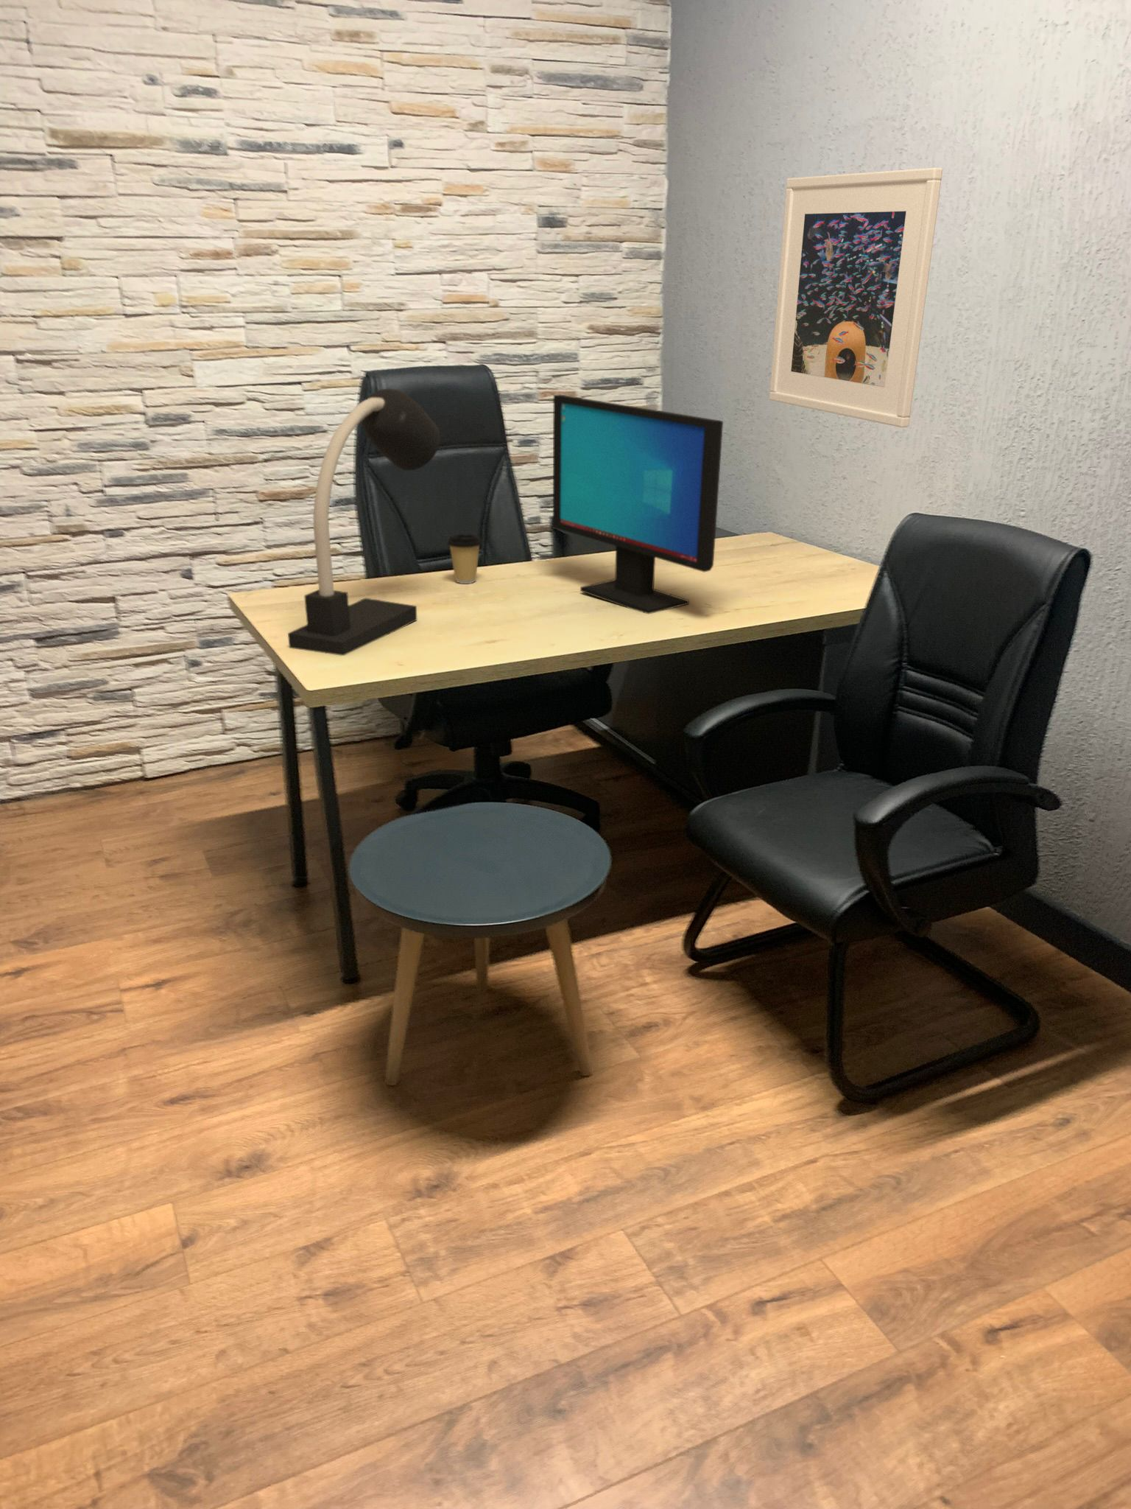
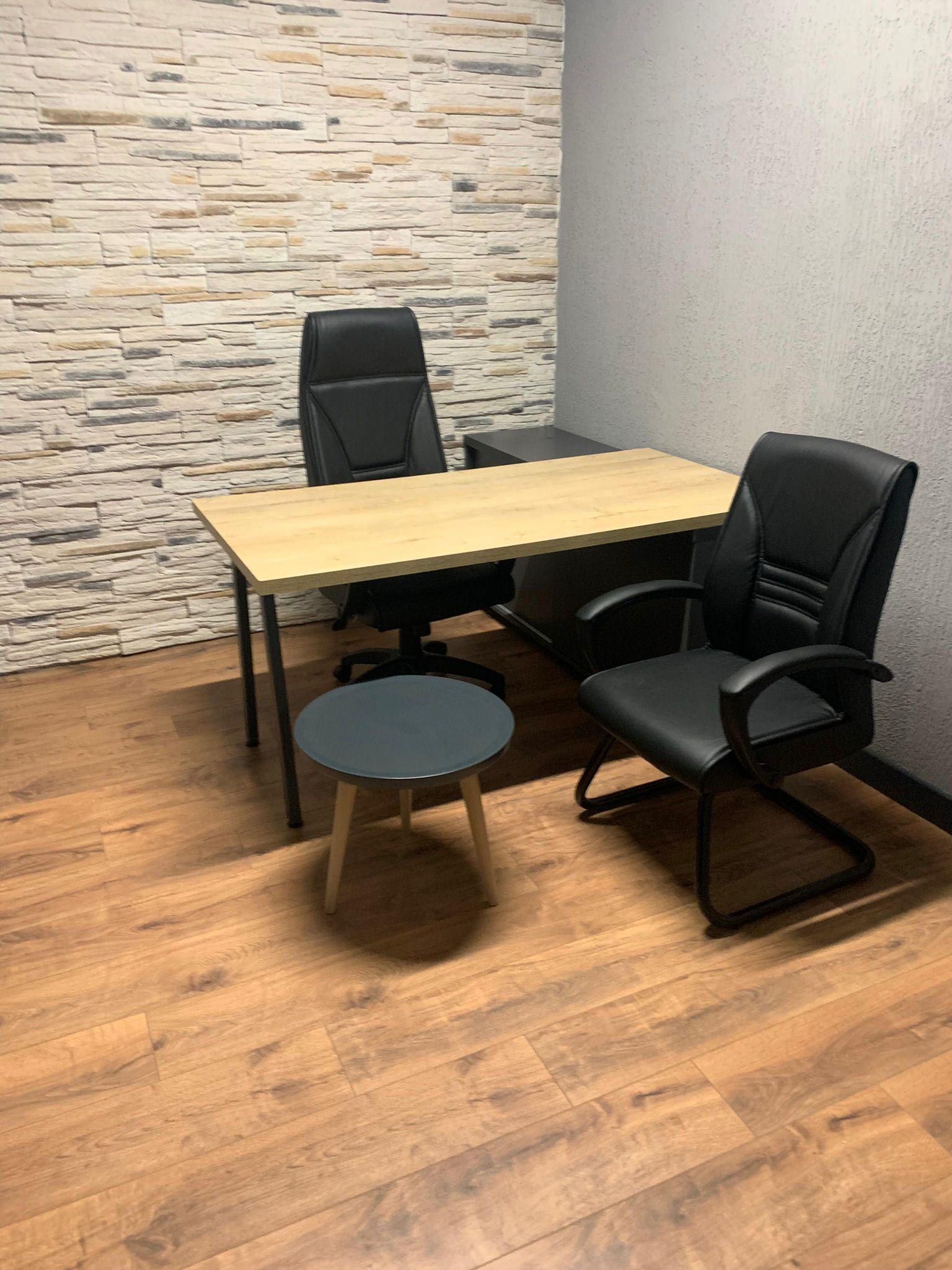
- computer monitor (636, 505)
- coffee cup (465, 557)
- desk lamp (328, 513)
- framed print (846, 298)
